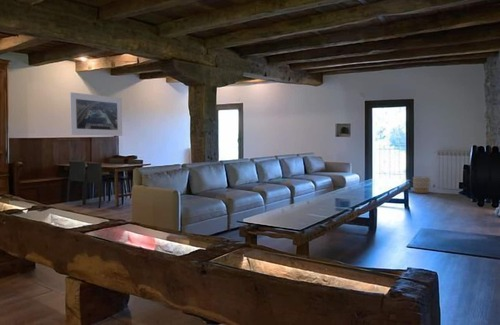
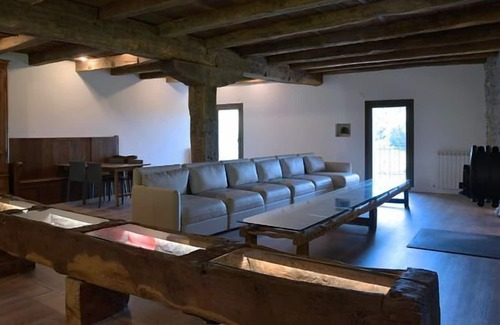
- planter (421, 184)
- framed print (97, 115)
